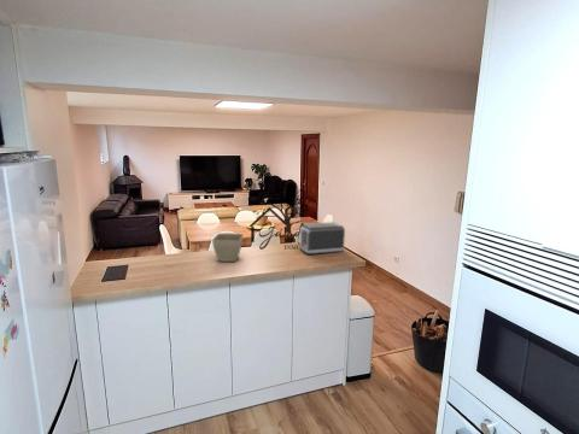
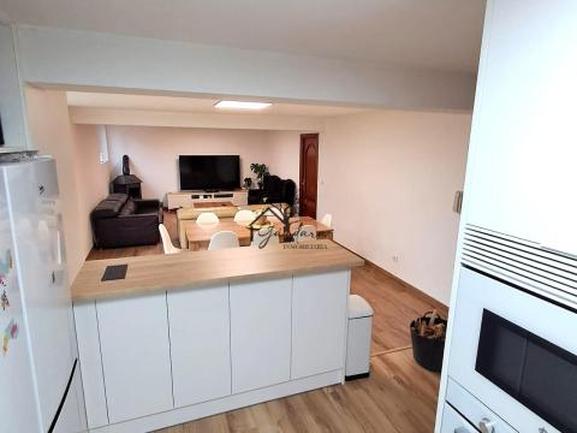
- flower pot (228, 247)
- toaster (320, 237)
